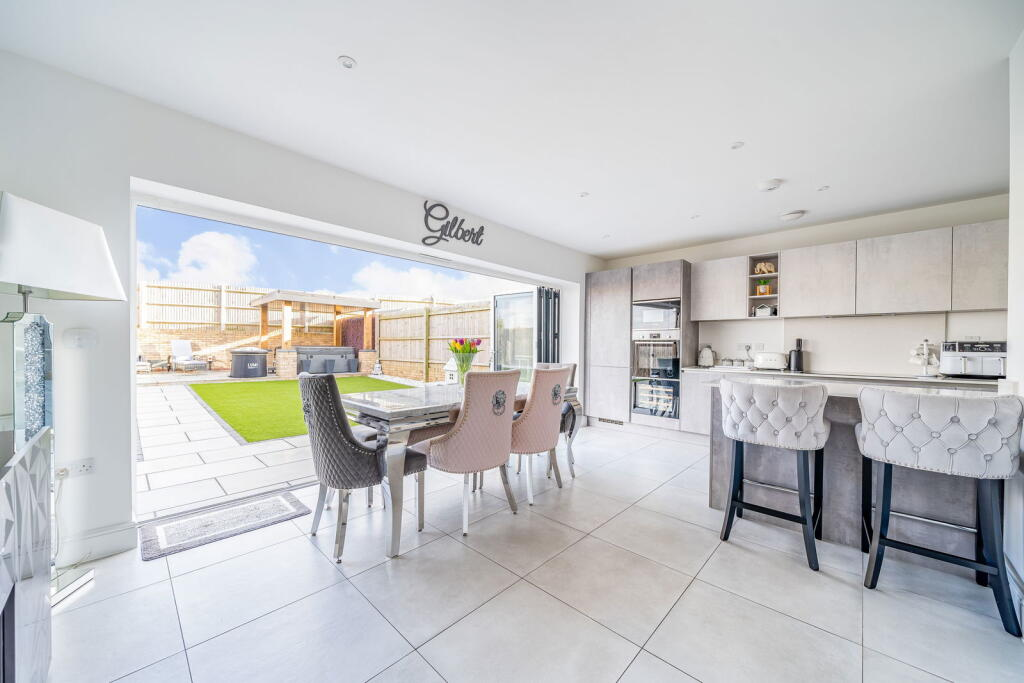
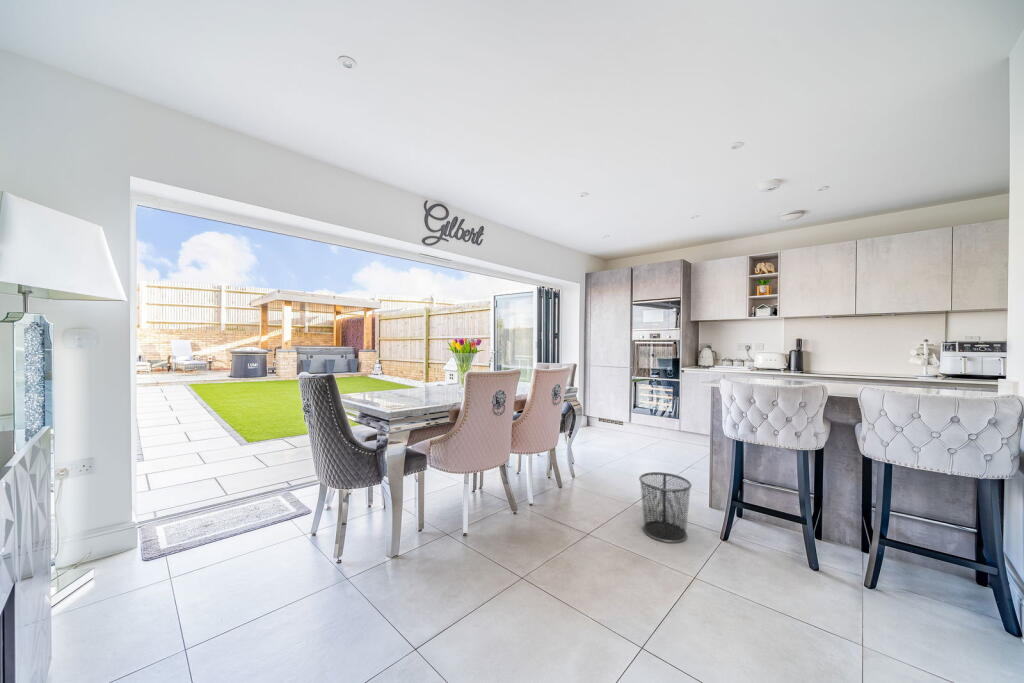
+ waste bin (664, 506)
